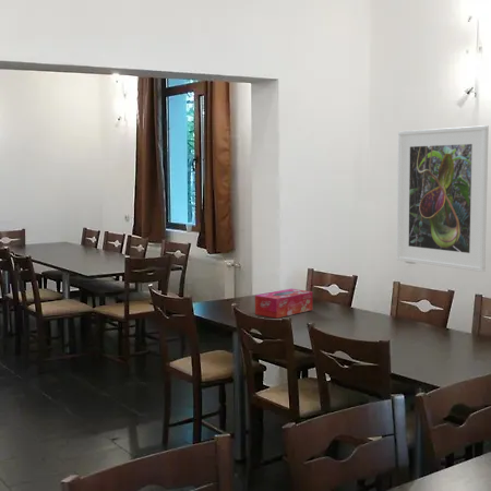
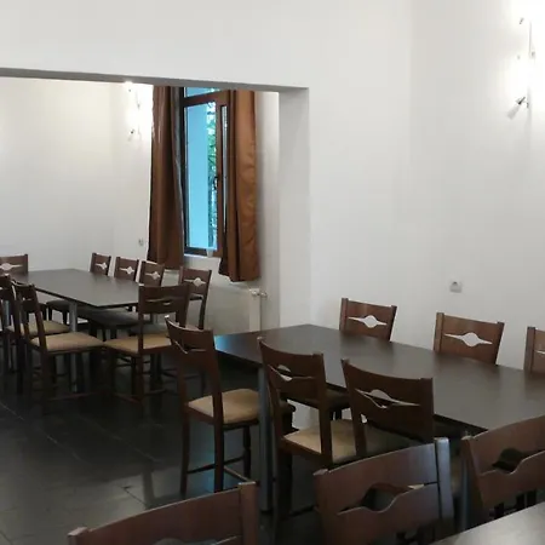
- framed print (439, 197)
- tissue box (284, 302)
